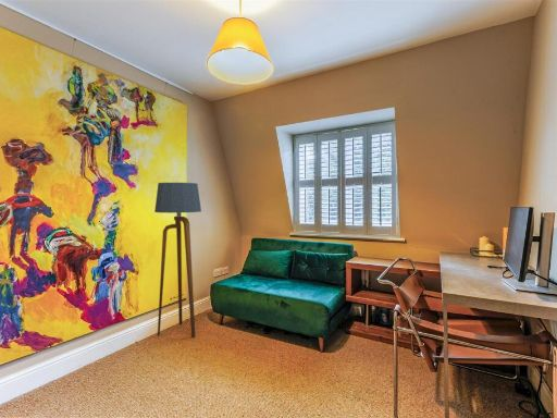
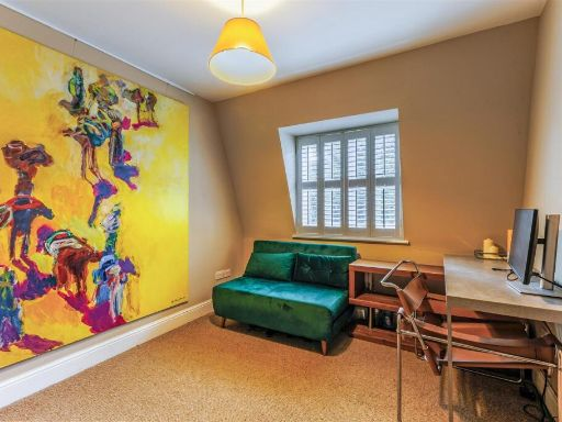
- floor lamp (180, 258)
